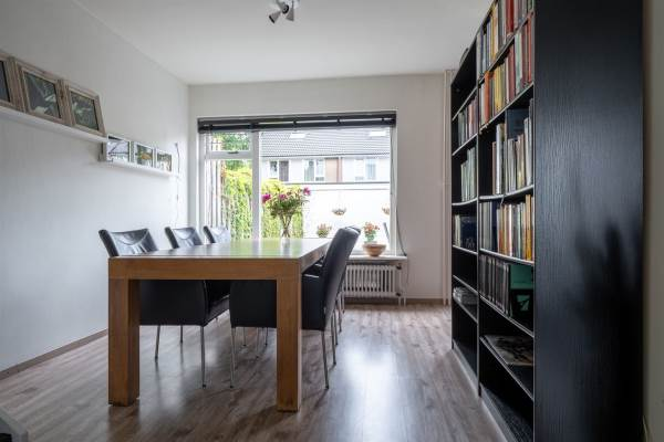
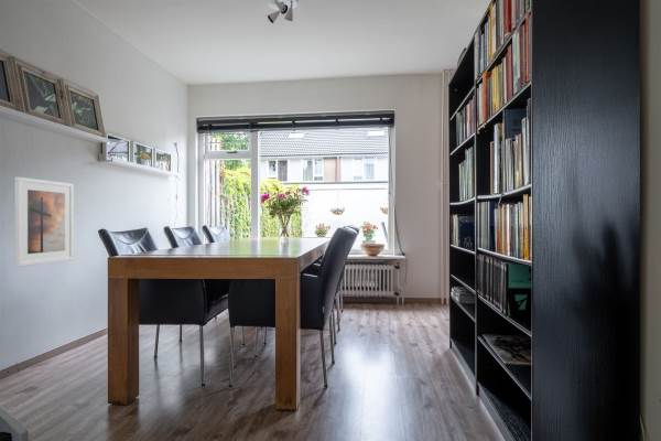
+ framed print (46, 222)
